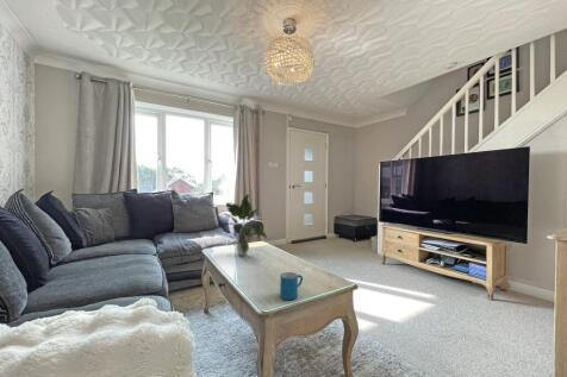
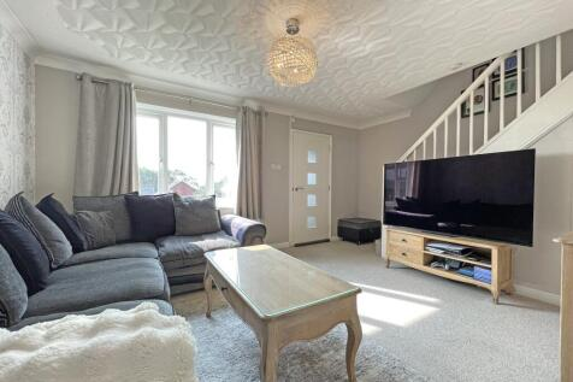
- mug (292, 284)
- potted plant (241, 225)
